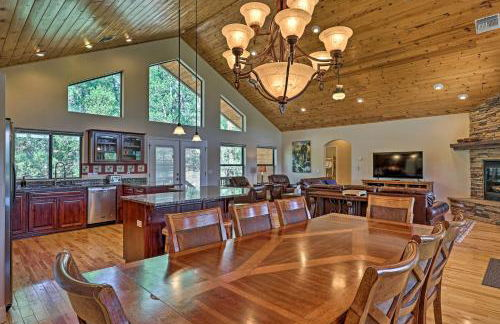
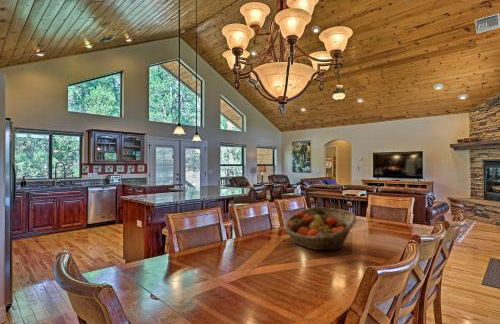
+ fruit basket (318, 227)
